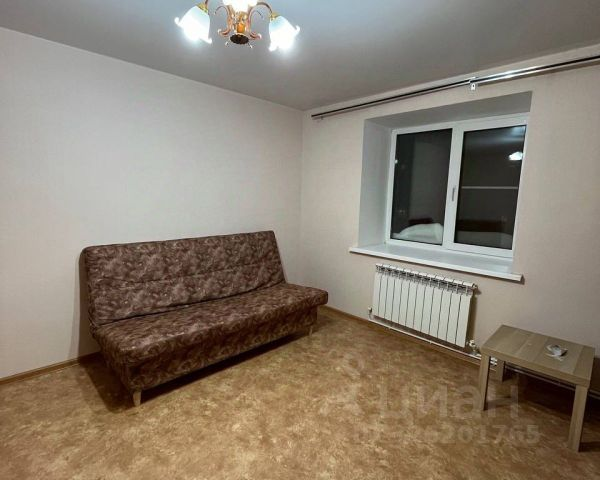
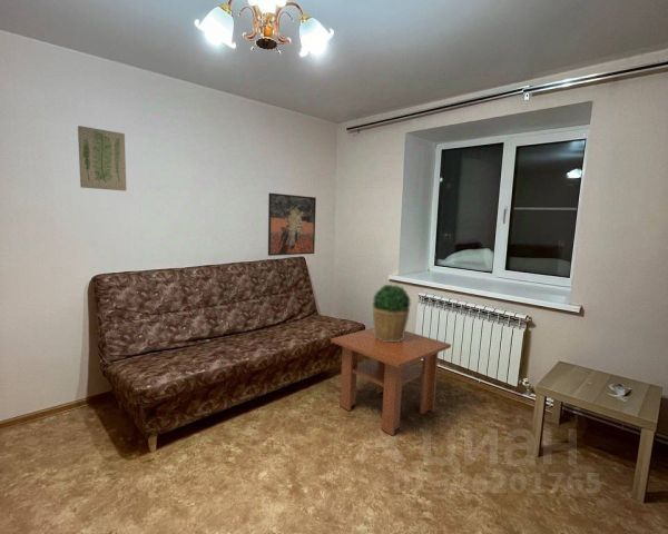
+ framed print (293, 225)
+ wall art (102, 159)
+ coffee table (389, 375)
+ potted plant (391, 310)
